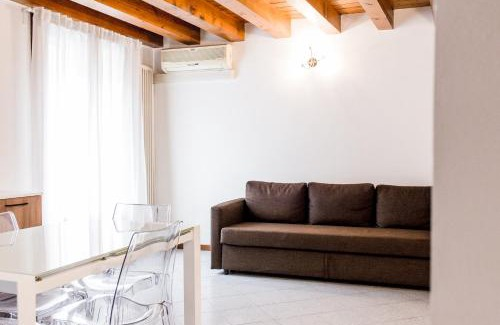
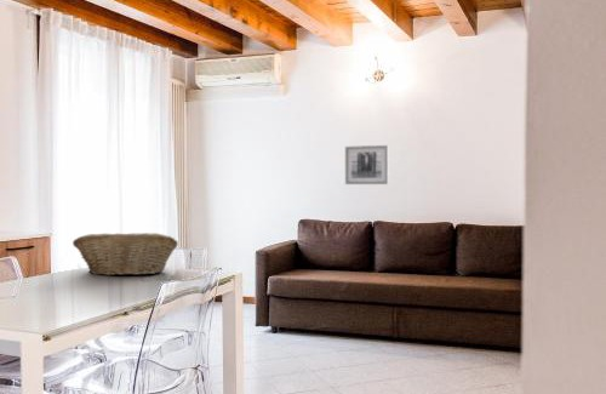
+ wall art (366, 165)
+ fruit basket (126, 251)
